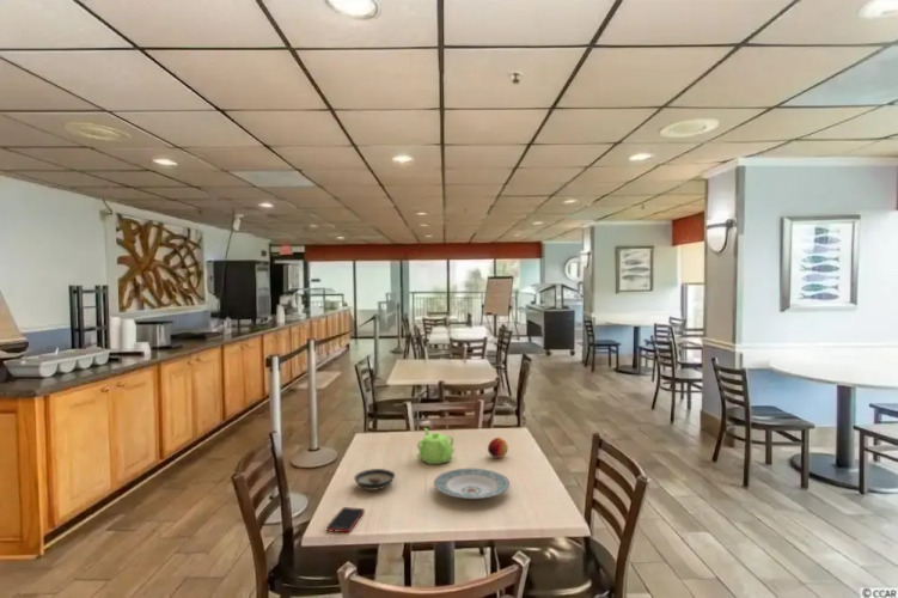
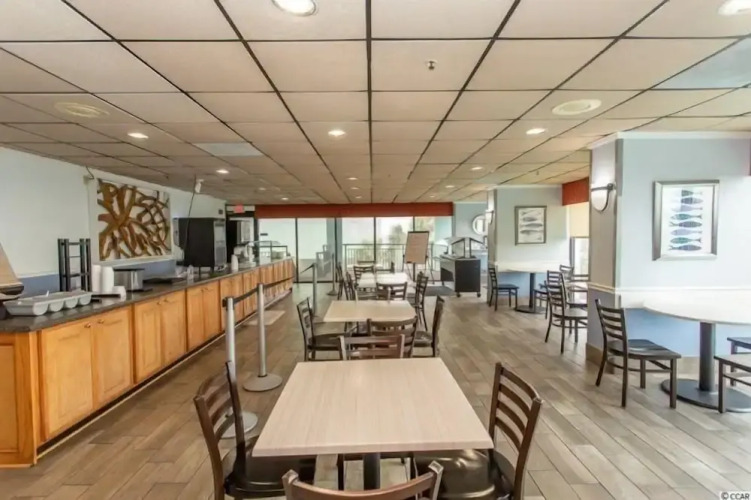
- saucer (374, 481)
- cell phone (346, 519)
- plate (471, 487)
- teapot (434, 445)
- fruit (497, 447)
